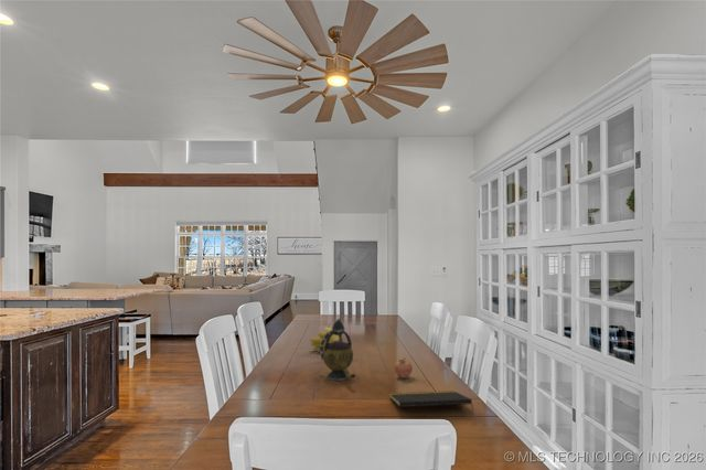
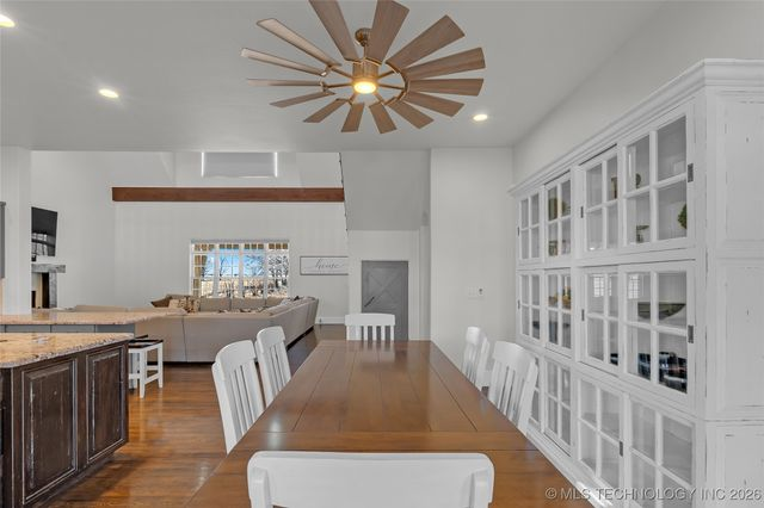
- banana (325, 340)
- fruit (403, 367)
- teapot (341, 350)
- notepad (428, 398)
